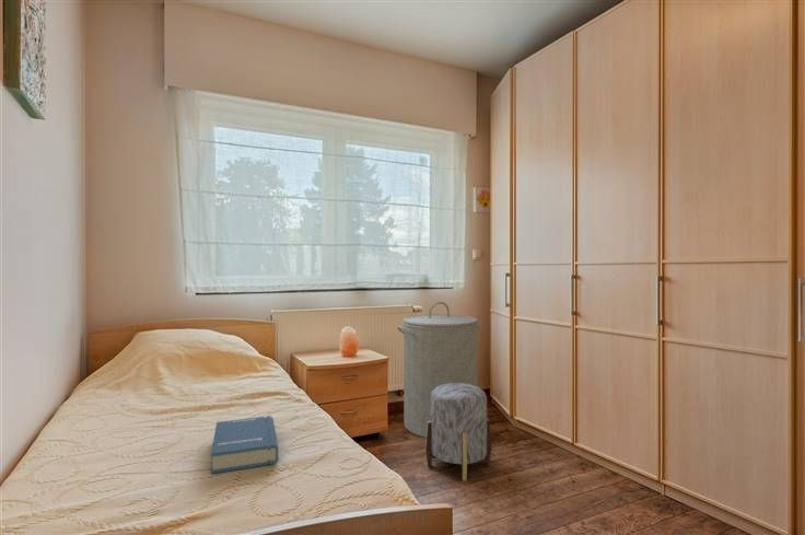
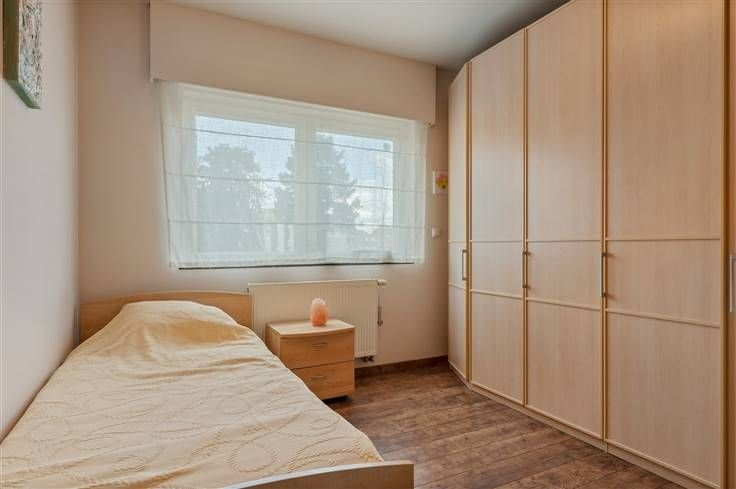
- stool (458, 426)
- hardback book (245, 441)
- laundry hamper (440, 363)
